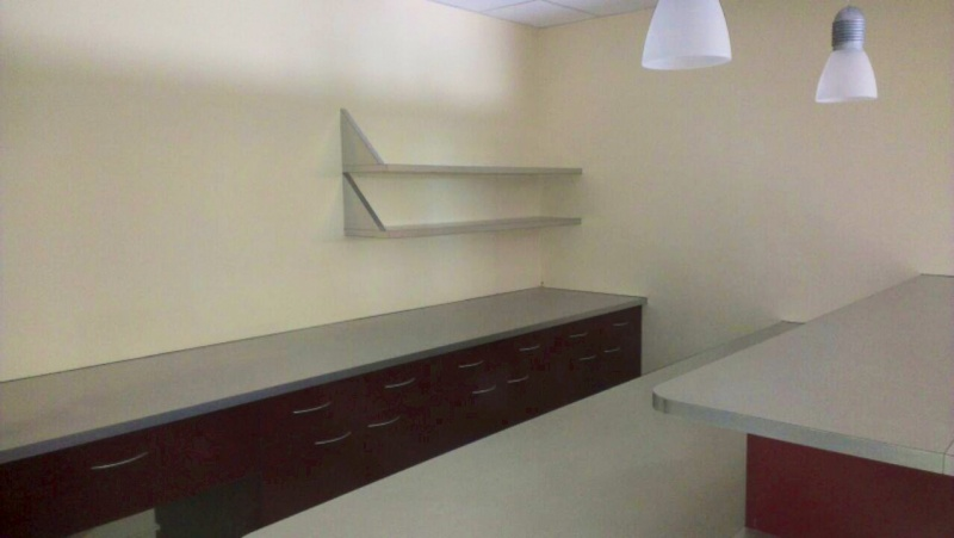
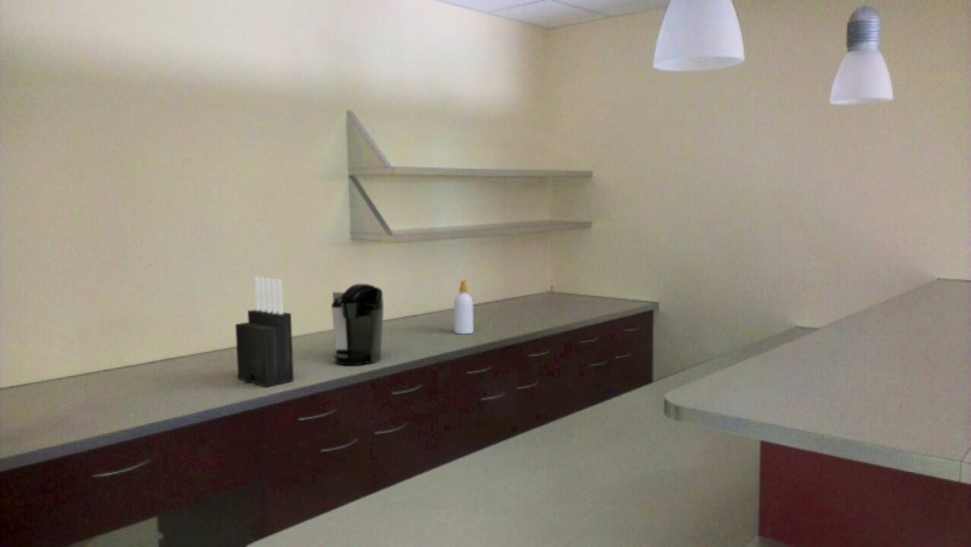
+ soap bottle (464, 306)
+ knife block (260, 330)
+ coffee maker (347, 320)
